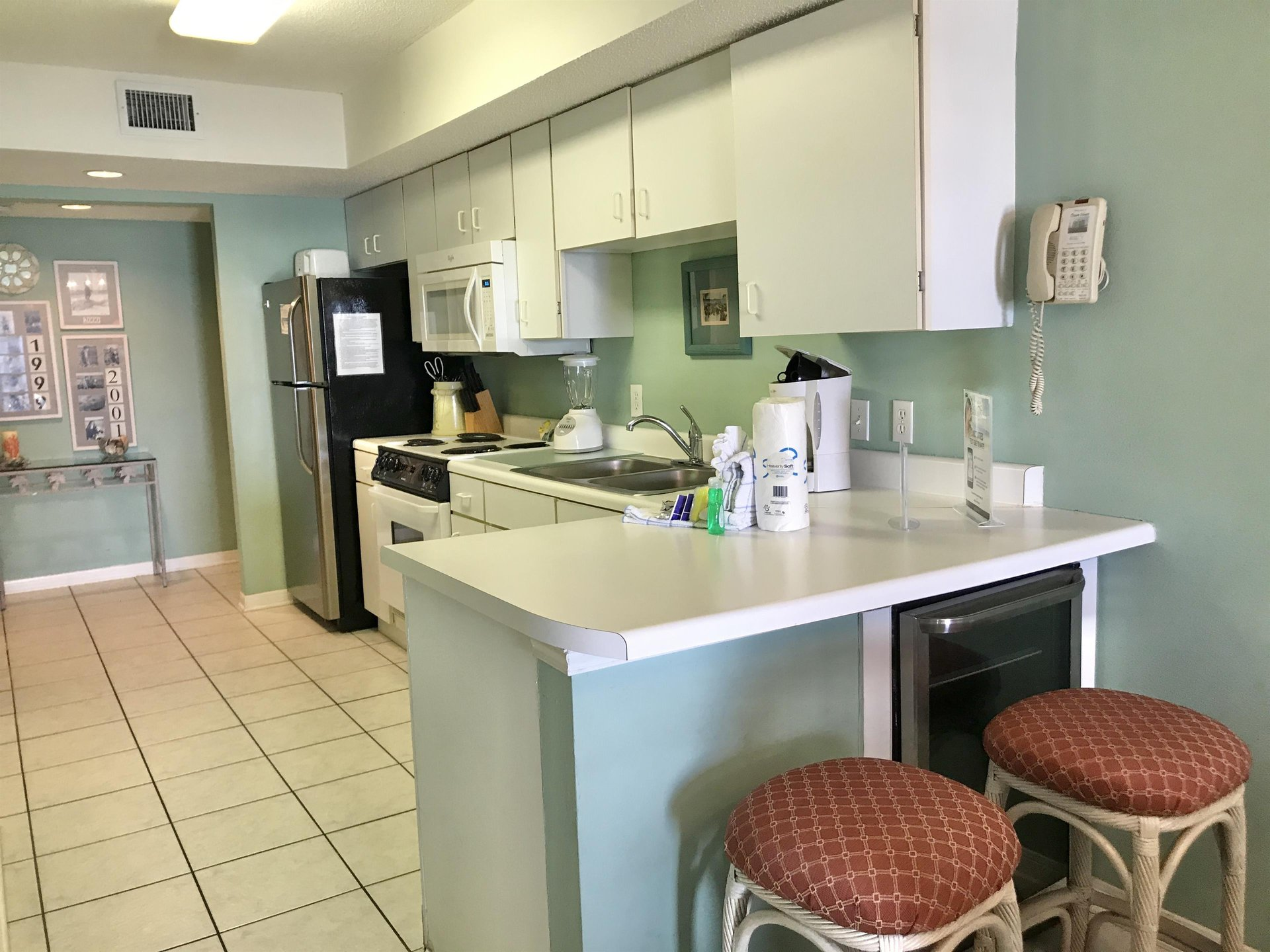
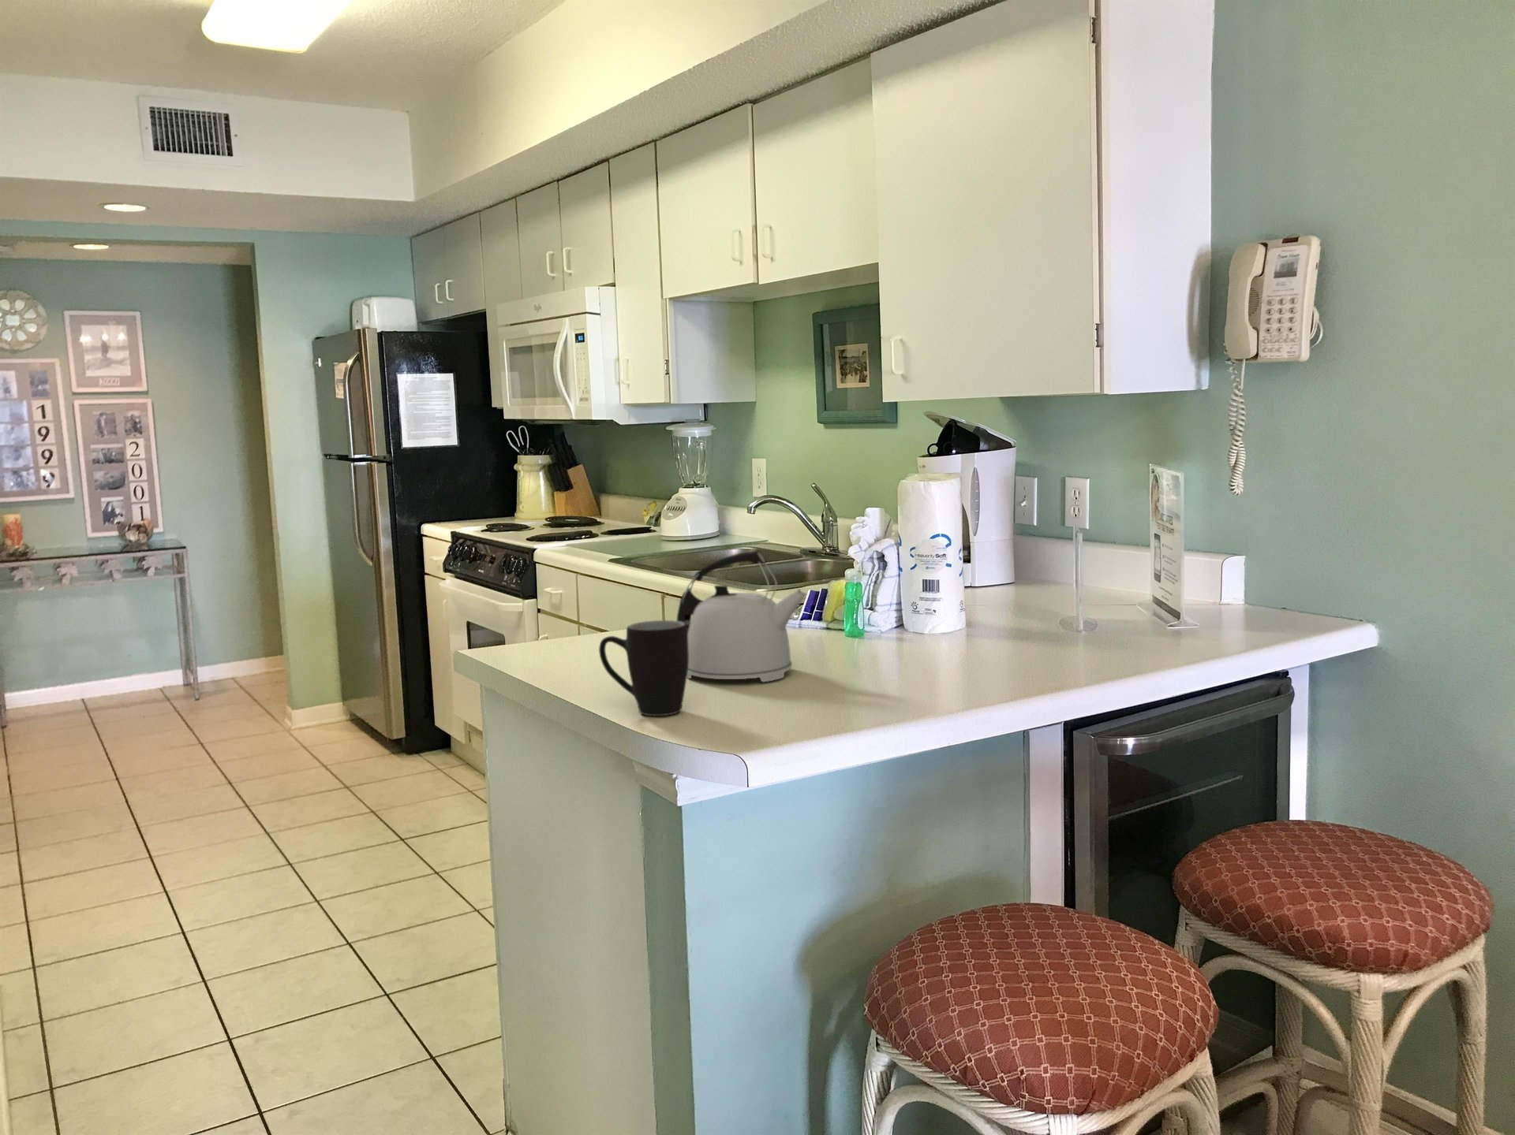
+ mug (644, 668)
+ kettle (740, 612)
